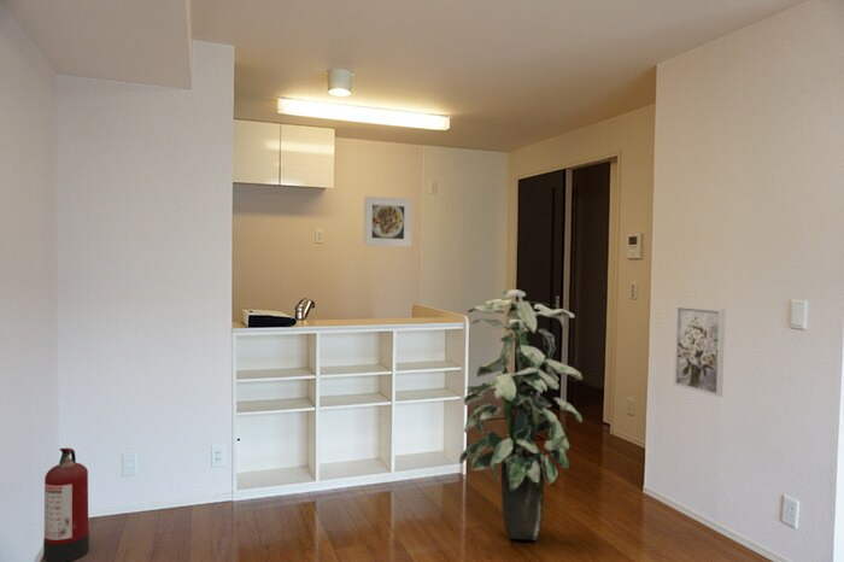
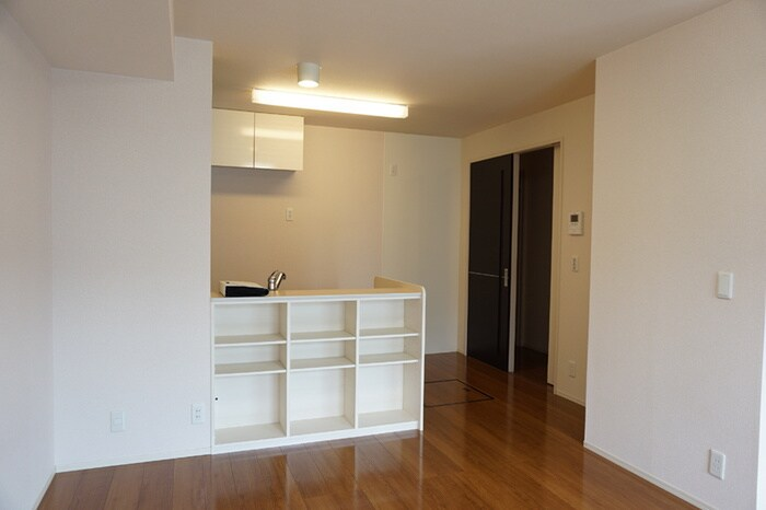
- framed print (387, 222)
- wall art (698, 349)
- fire extinguisher (68, 494)
- indoor plant (516, 410)
